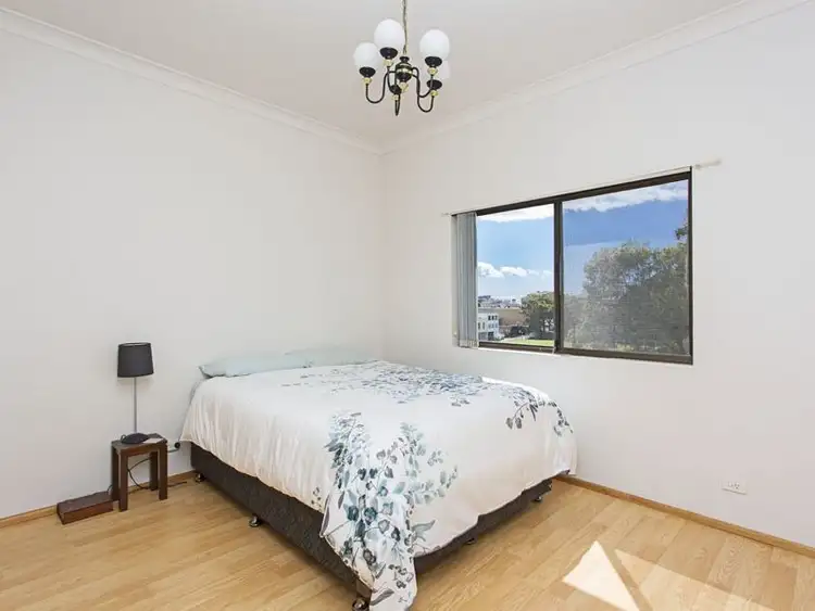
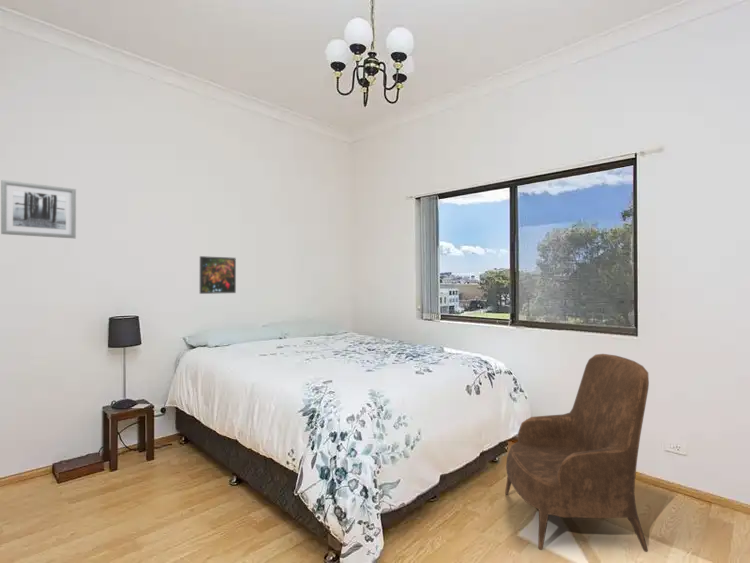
+ wall art (40, 210)
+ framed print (218, 275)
+ armchair (568, 438)
